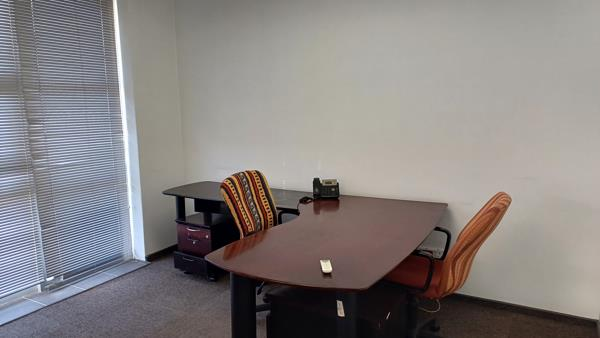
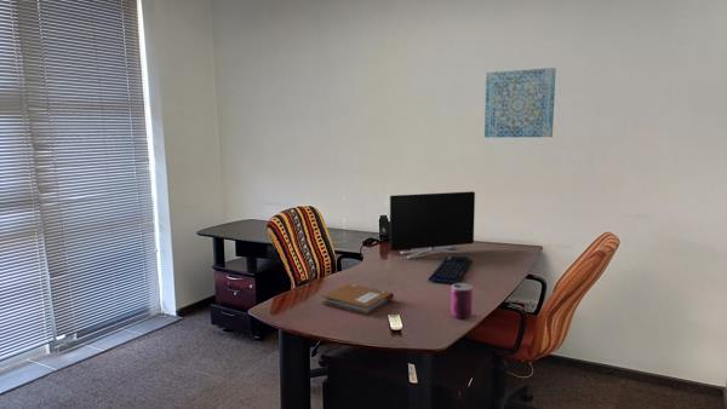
+ notebook (359, 298)
+ keyboard (452, 267)
+ wall art (519, 104)
+ monitor (431, 223)
+ can (460, 300)
